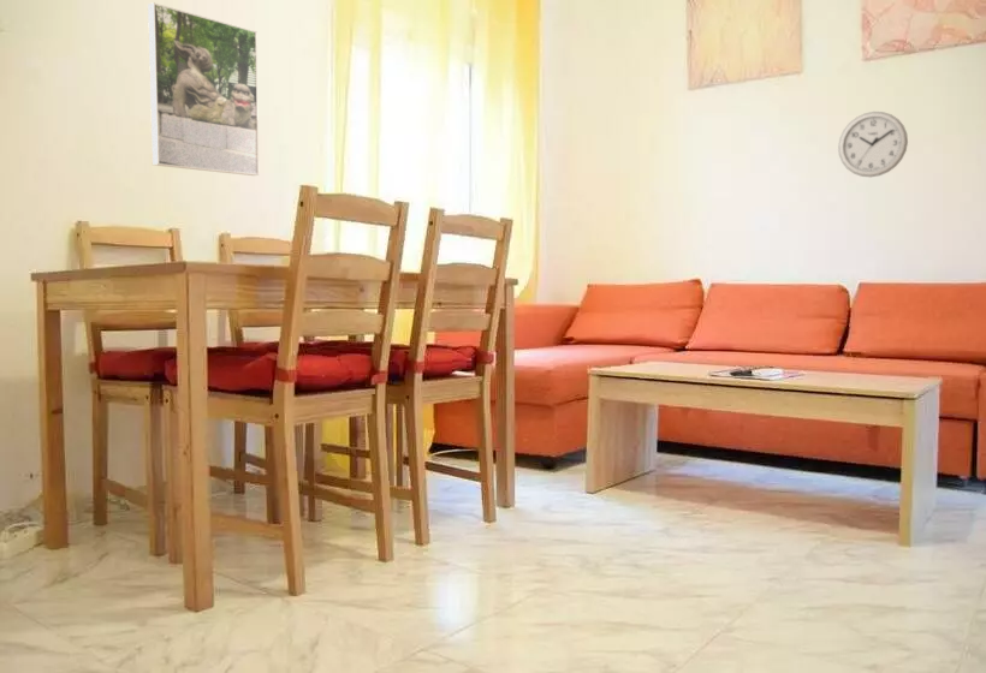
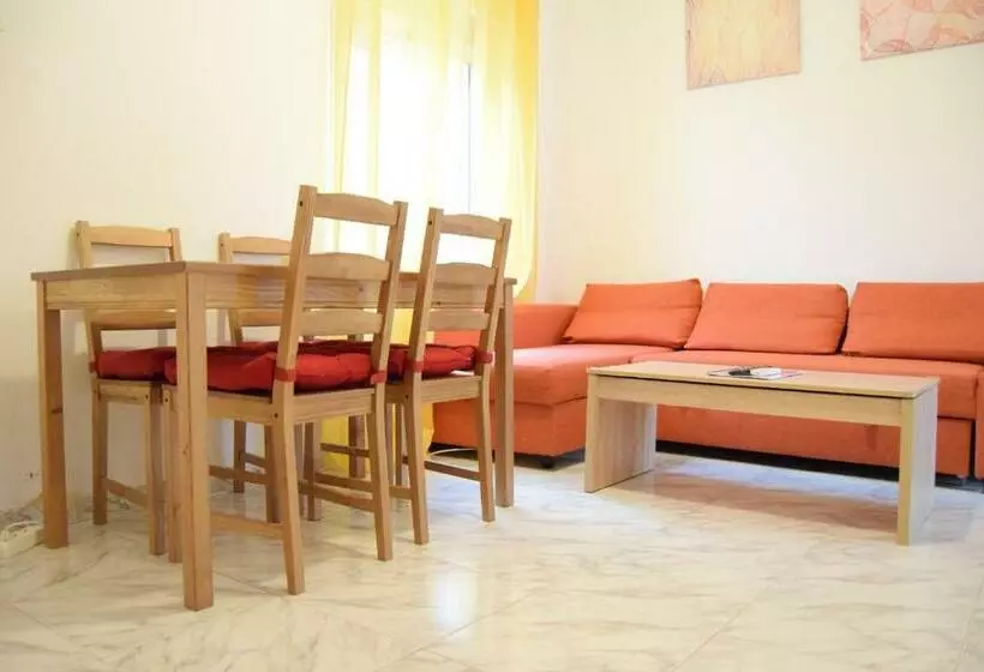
- wall clock (872, 144)
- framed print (207, 95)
